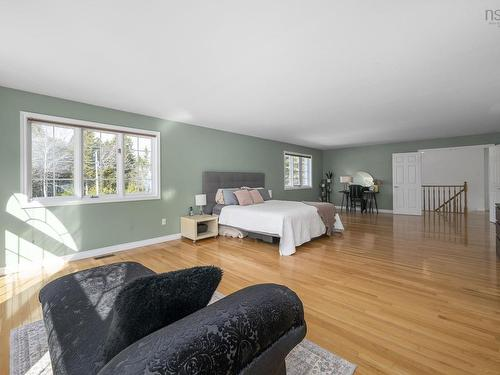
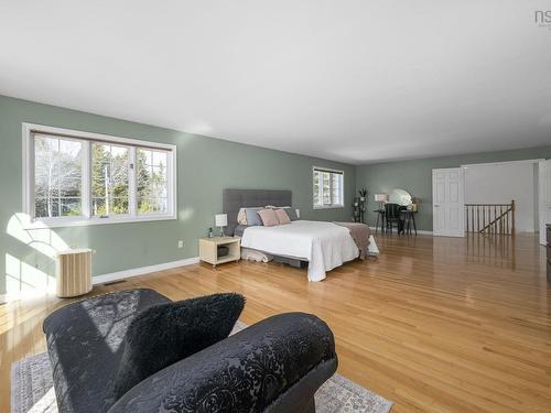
+ laundry hamper (74, 268)
